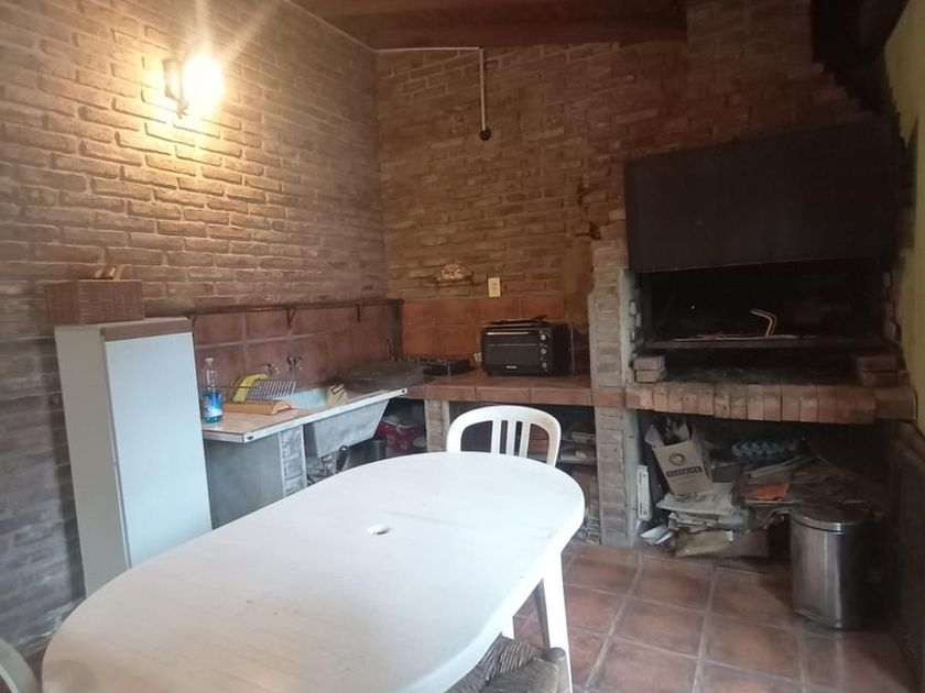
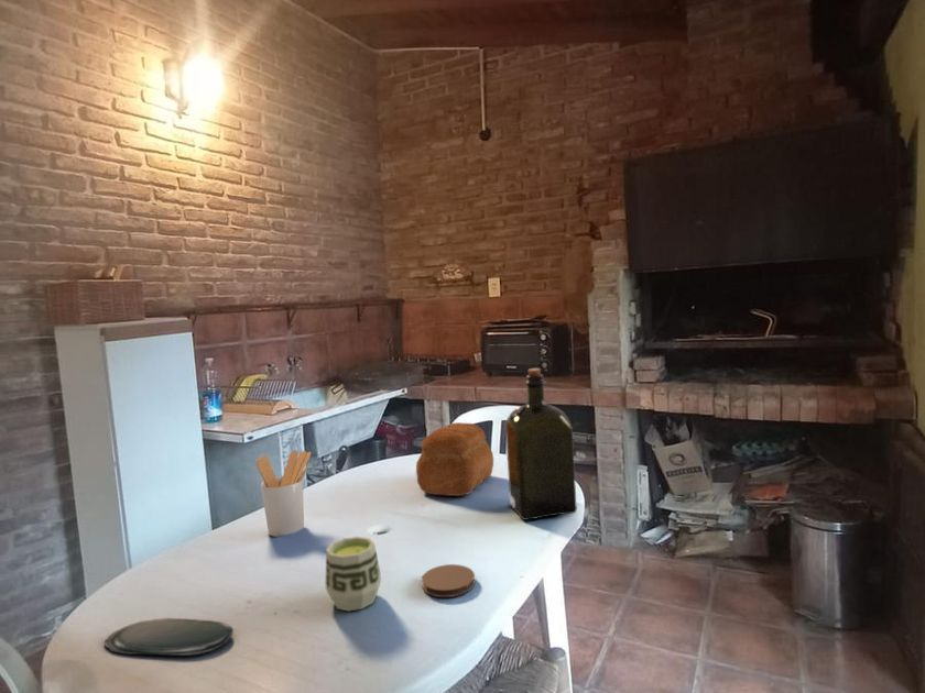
+ bread (455, 455)
+ cup (352, 573)
+ oval tray (170, 636)
+ liquor (537, 439)
+ utensil holder (289, 490)
+ coaster (448, 580)
